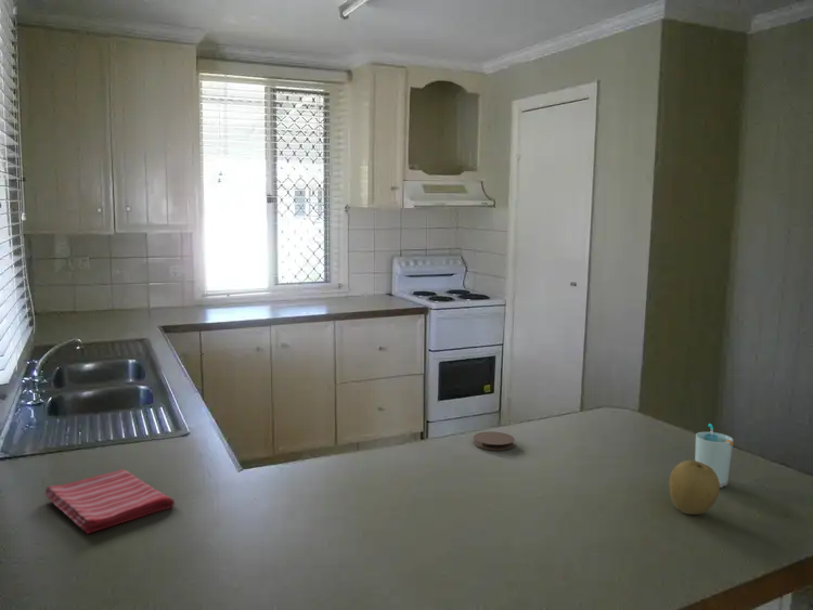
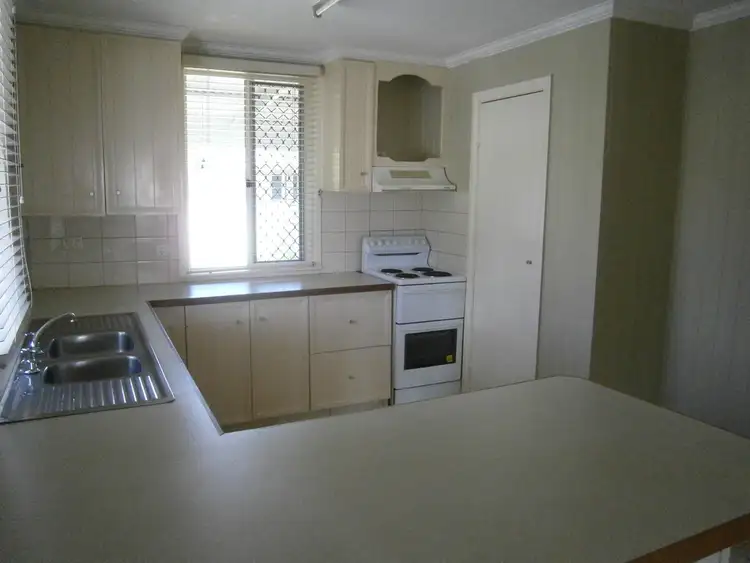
- fruit (694, 486)
- dish towel (108, 496)
- coaster (493, 440)
- cup (713, 454)
